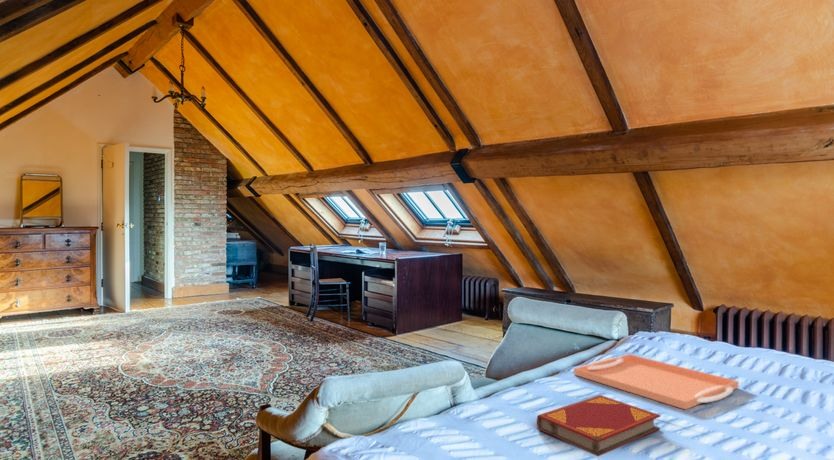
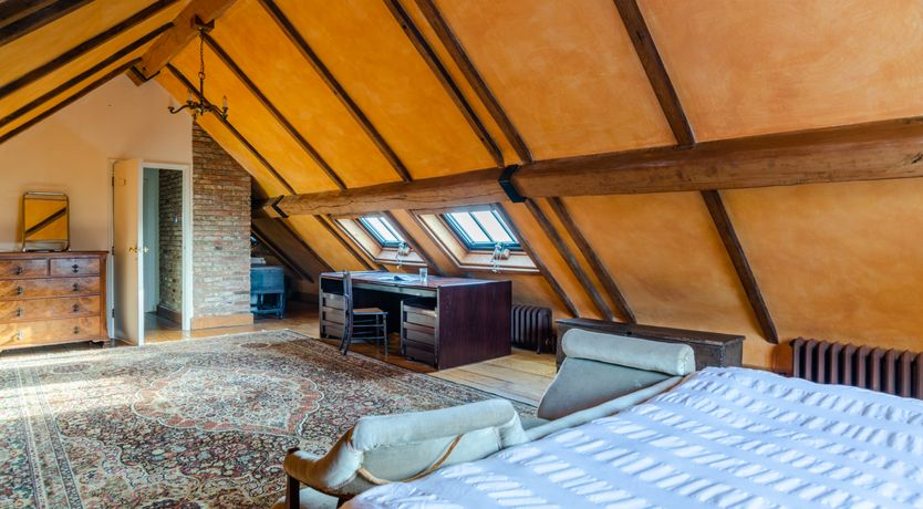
- serving tray (653, 377)
- hardback book (598, 422)
